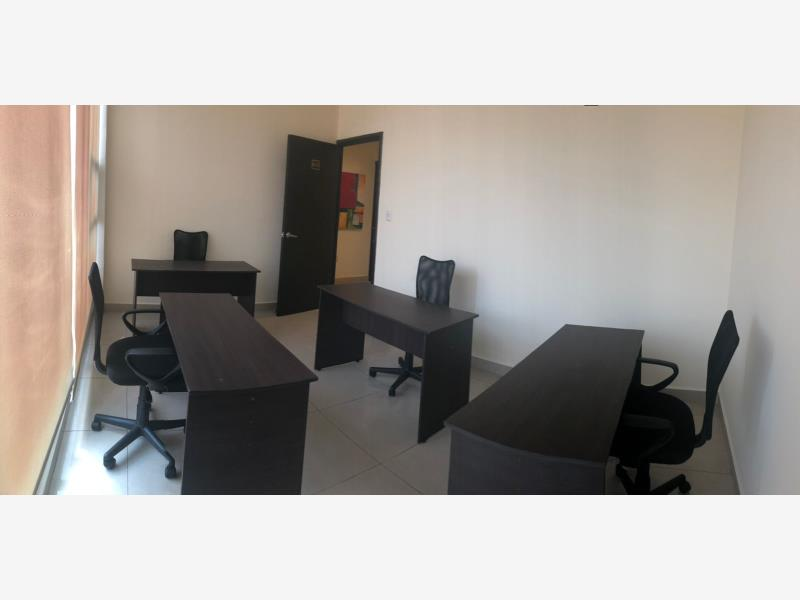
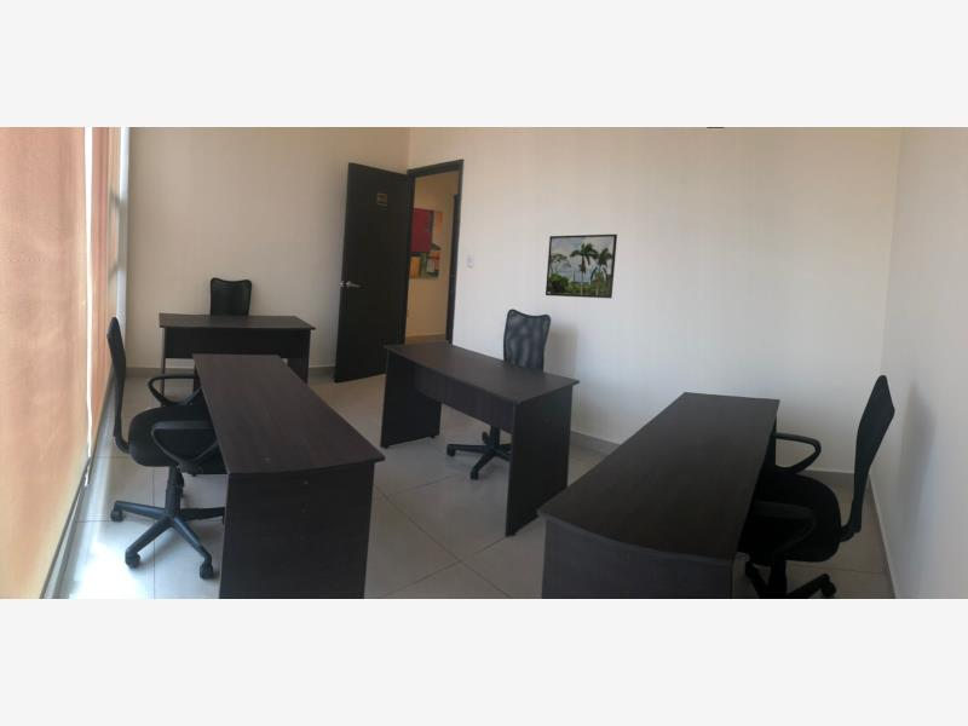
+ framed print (580, 266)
